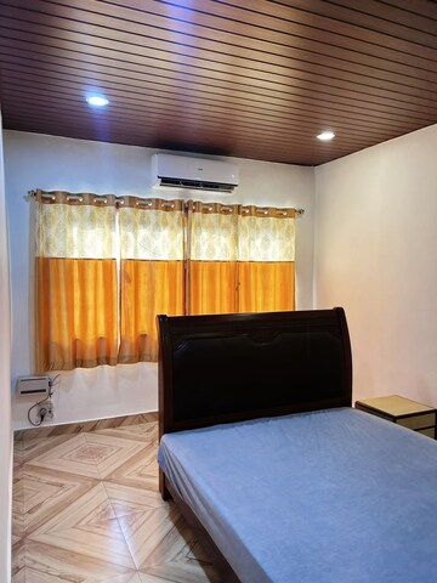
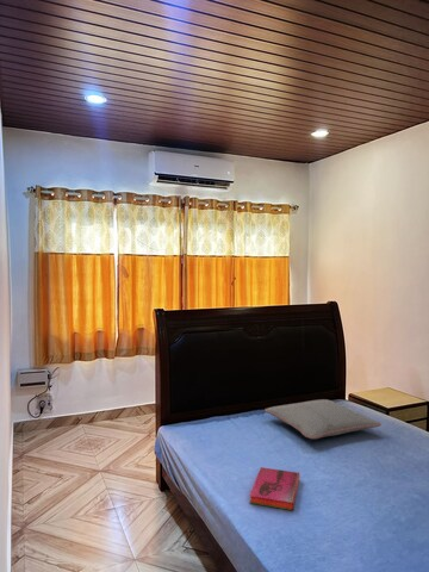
+ pillow (319, 416)
+ hardback book (275, 486)
